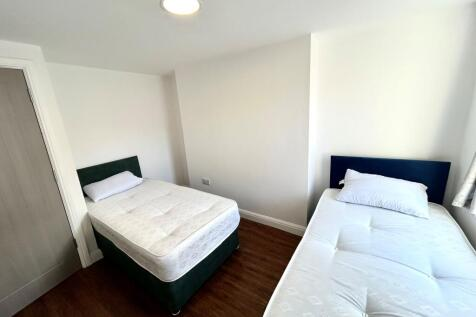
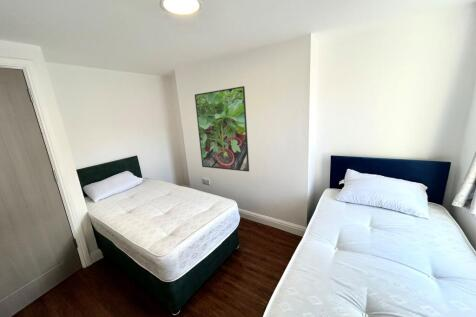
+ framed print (220, 131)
